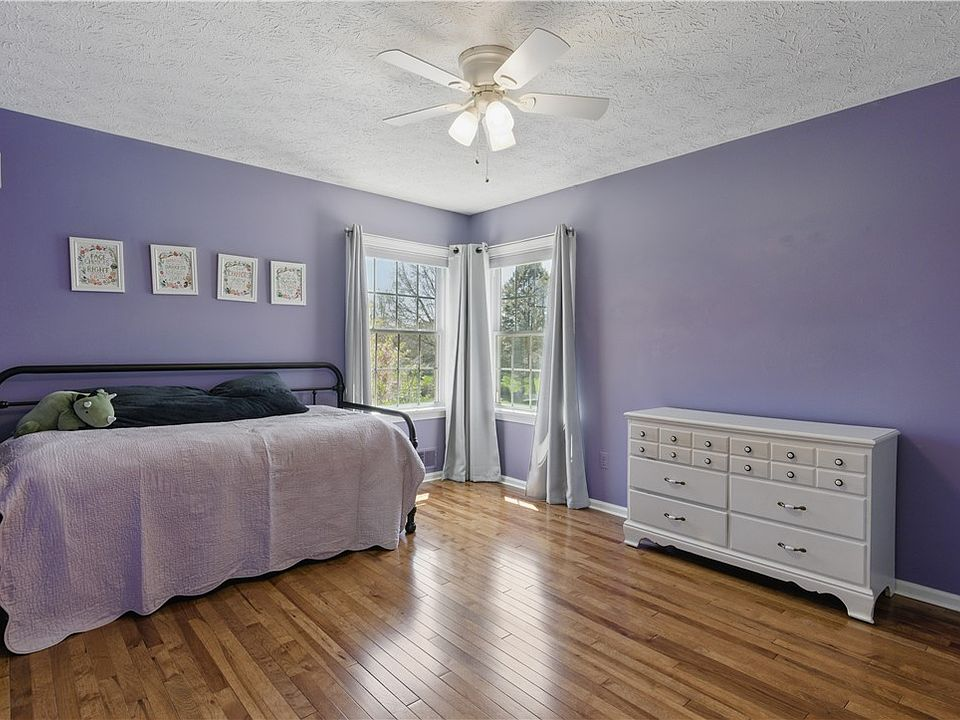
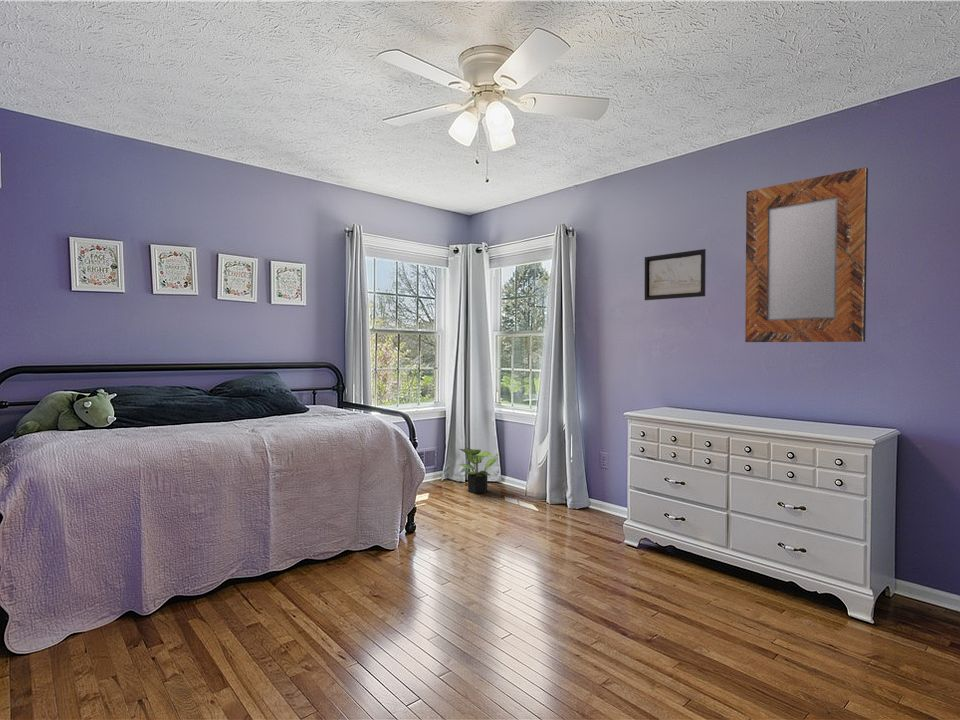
+ wall art (673, 275)
+ home mirror (802, 261)
+ potted plant (473, 467)
